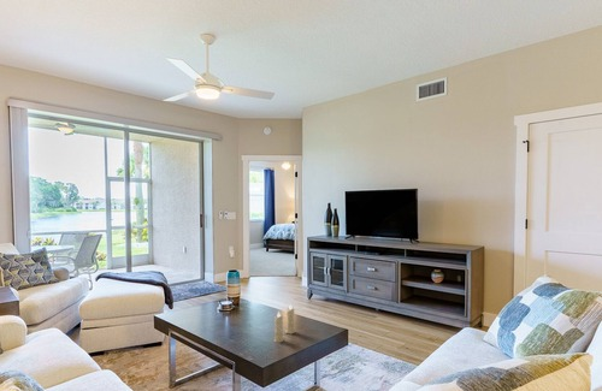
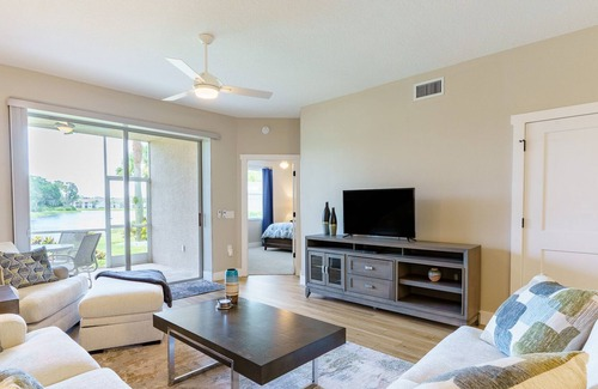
- candle (282, 321)
